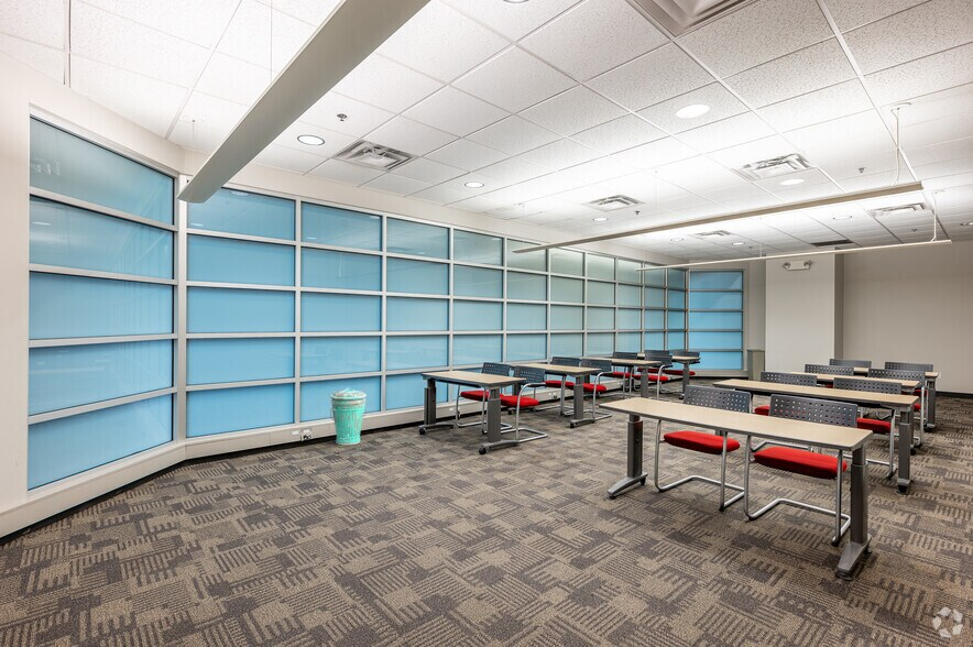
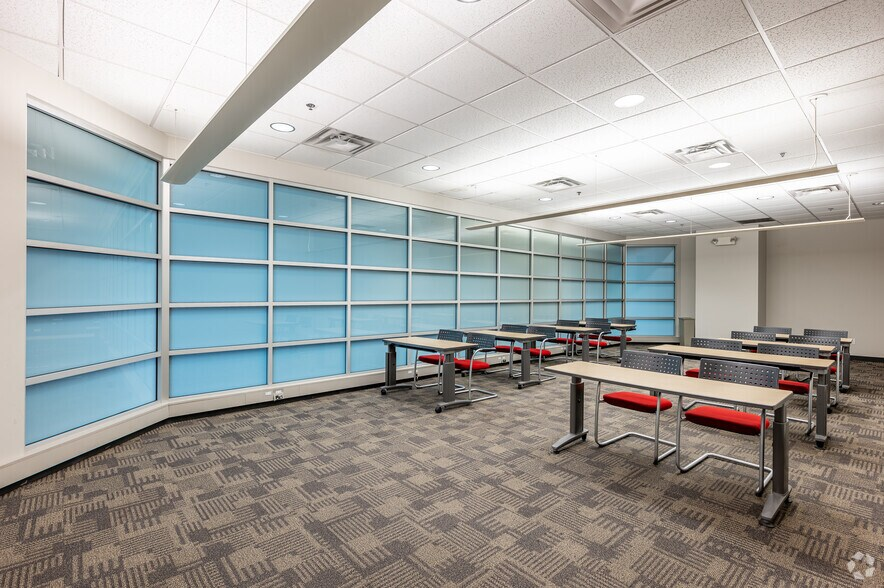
- trash can (348, 415)
